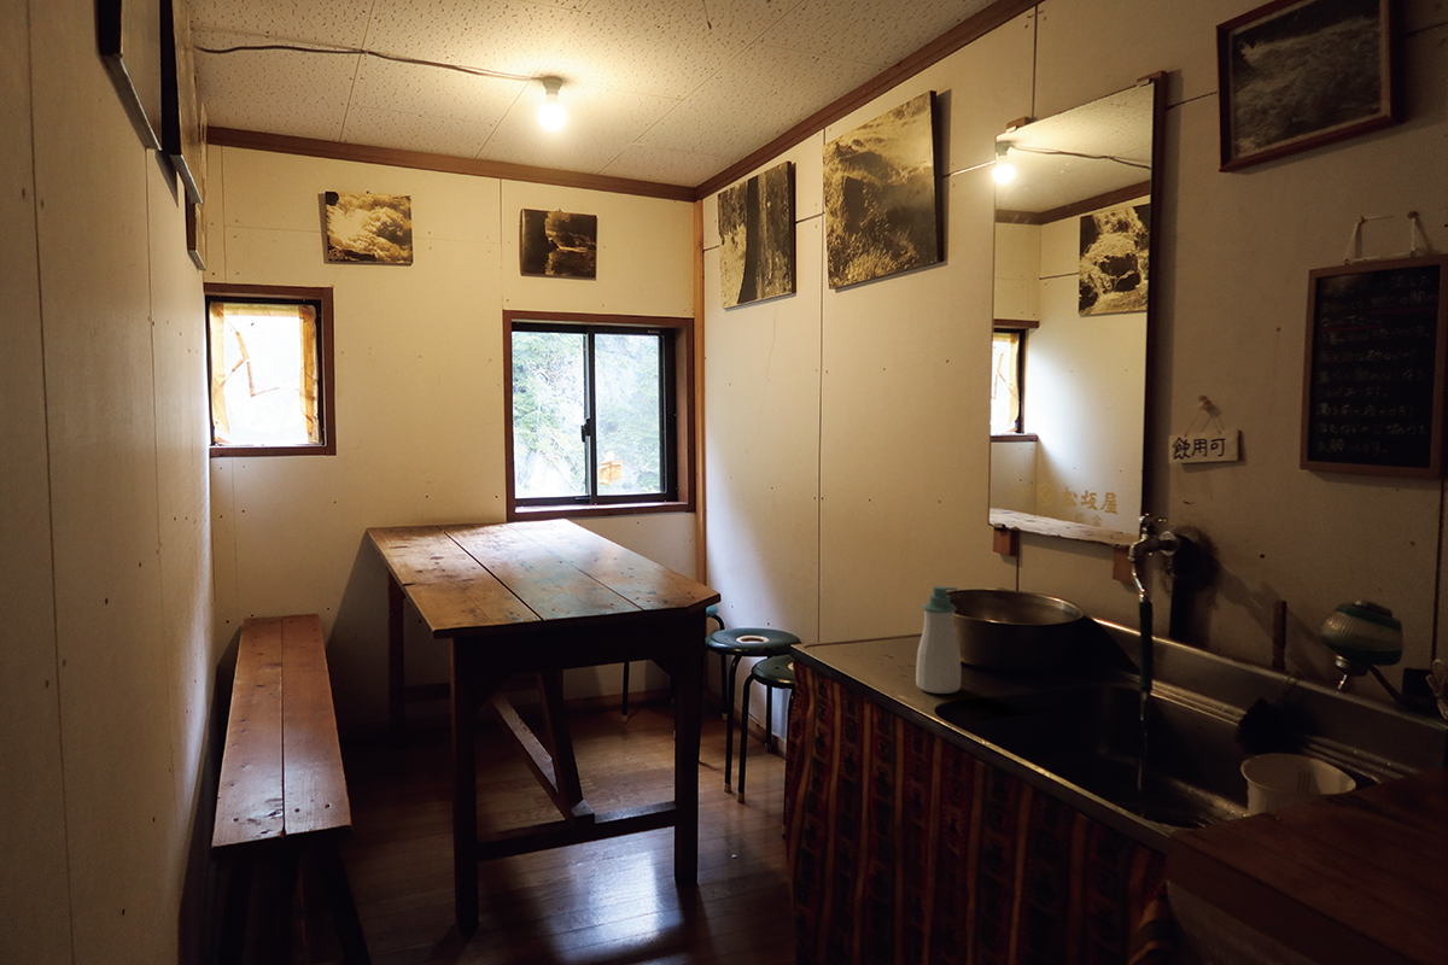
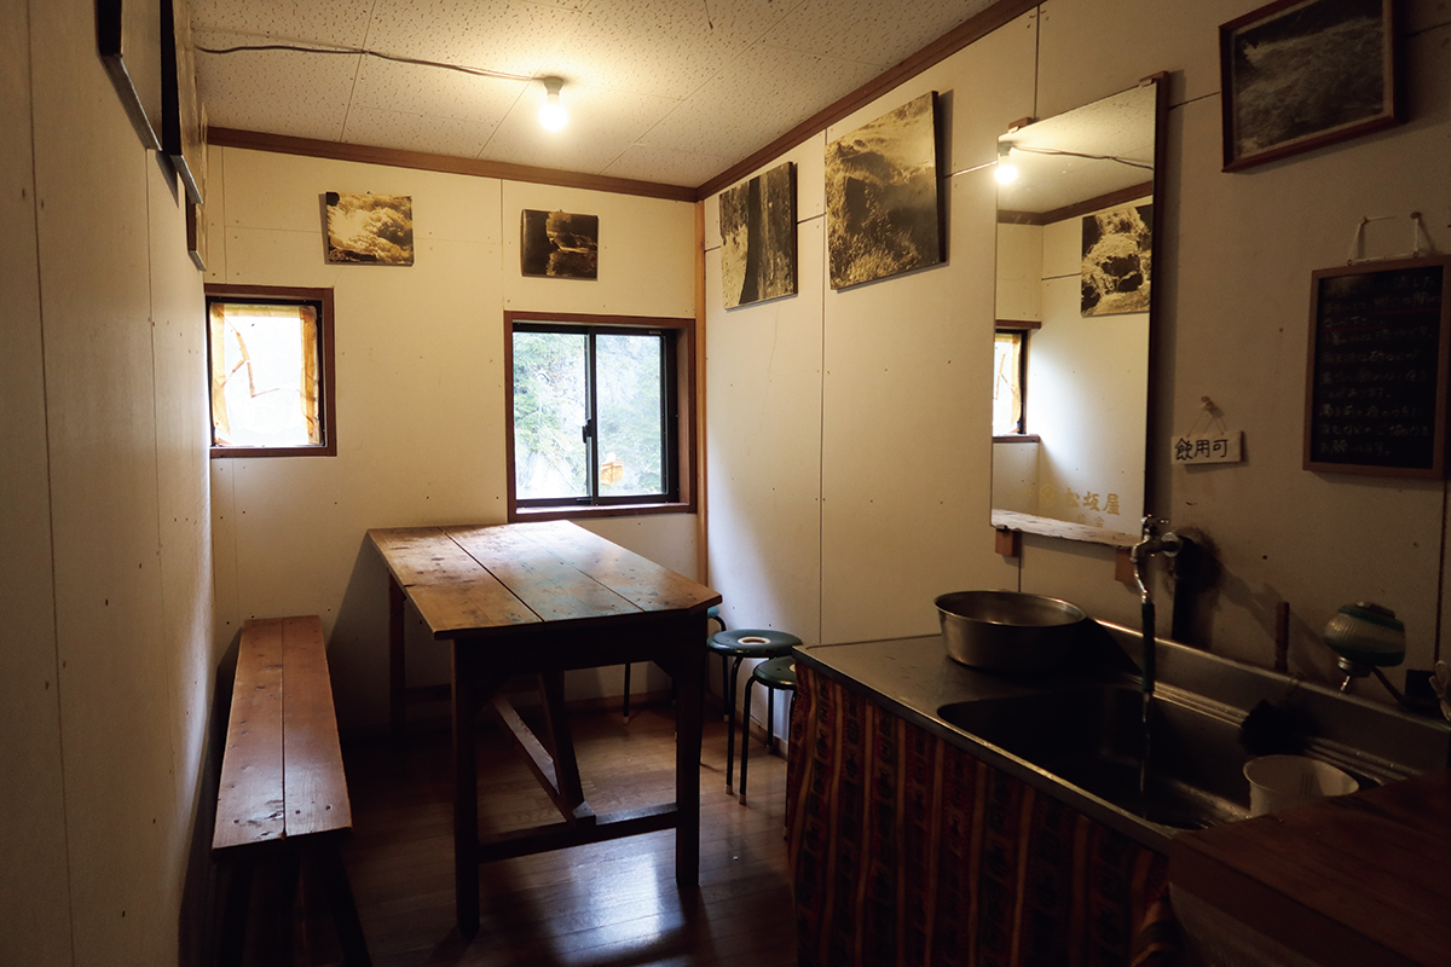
- soap bottle (939, 637)
